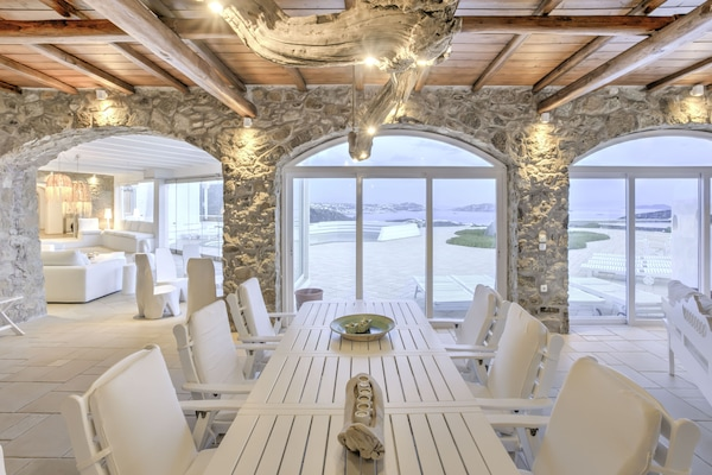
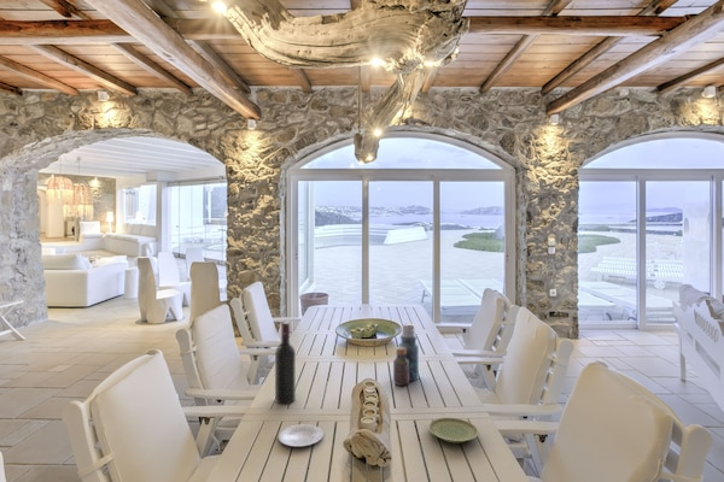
+ plate (298, 424)
+ wine bottle (285, 362)
+ plate (453, 431)
+ bottle (405, 352)
